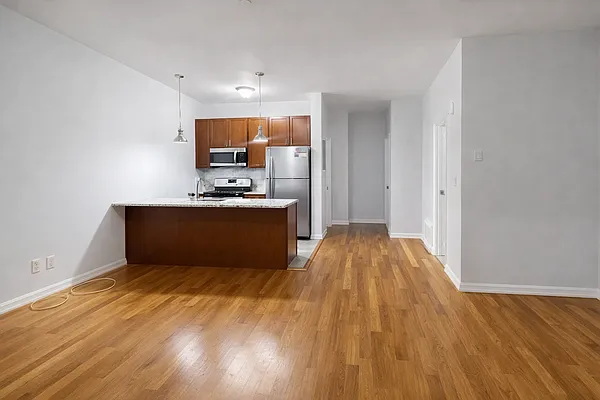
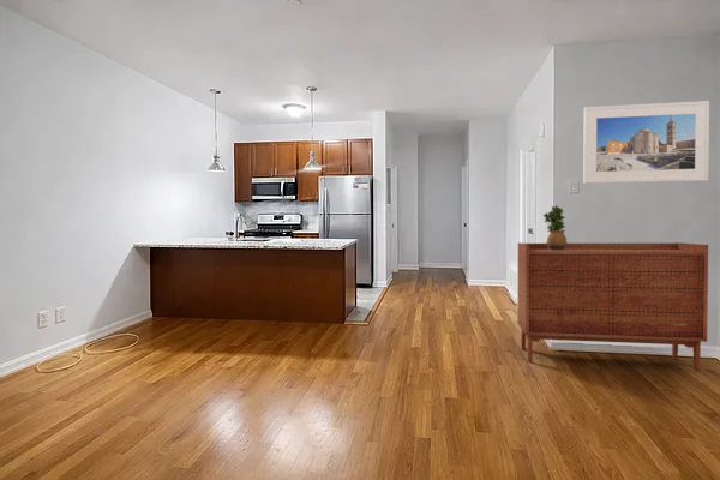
+ sideboard (604, 301)
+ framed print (644, 143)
+ potted plant (554, 227)
